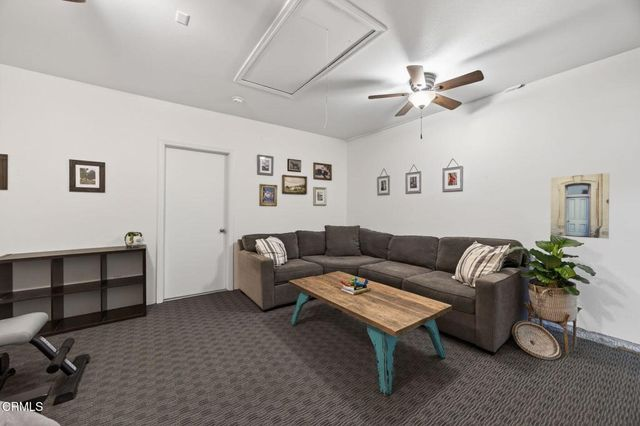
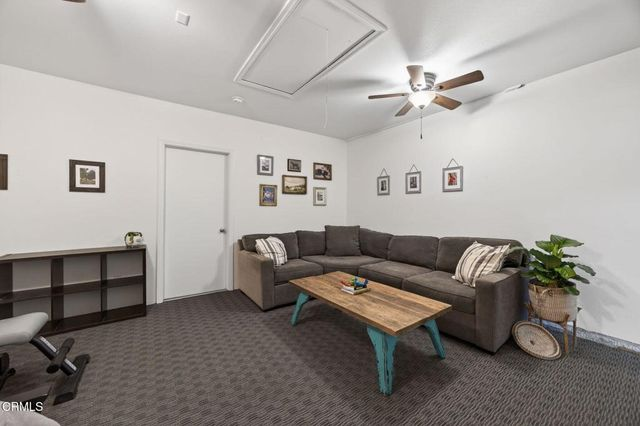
- wall art (578, 206)
